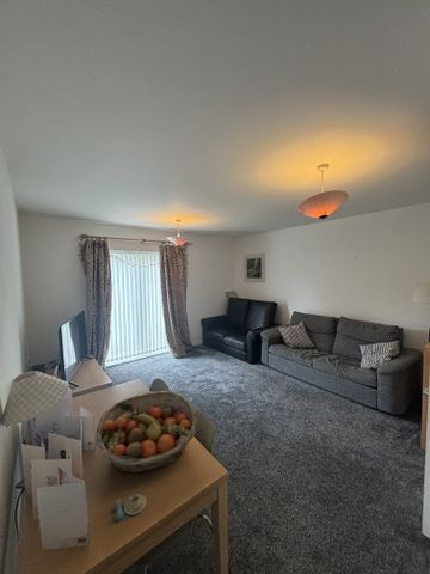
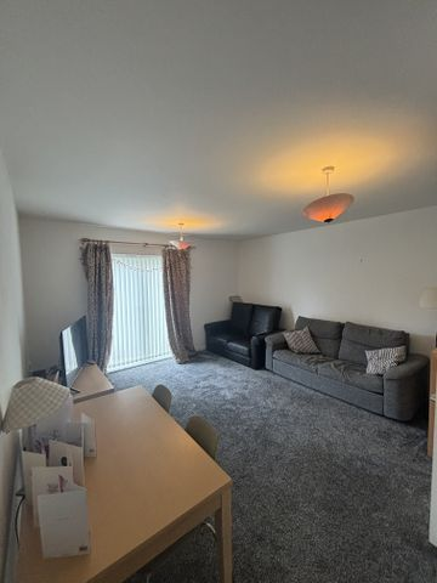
- salt and pepper shaker set (130, 502)
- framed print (253, 268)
- fruit basket (148, 428)
